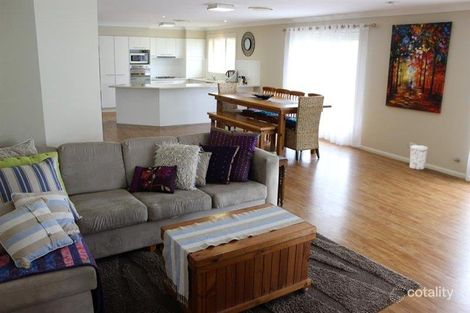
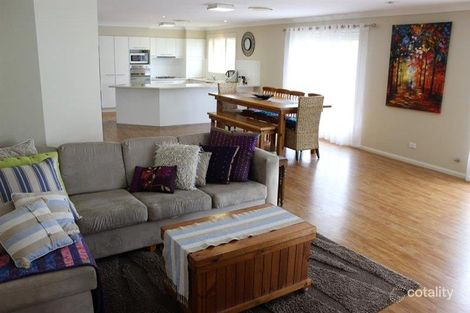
- trash can (418, 156)
